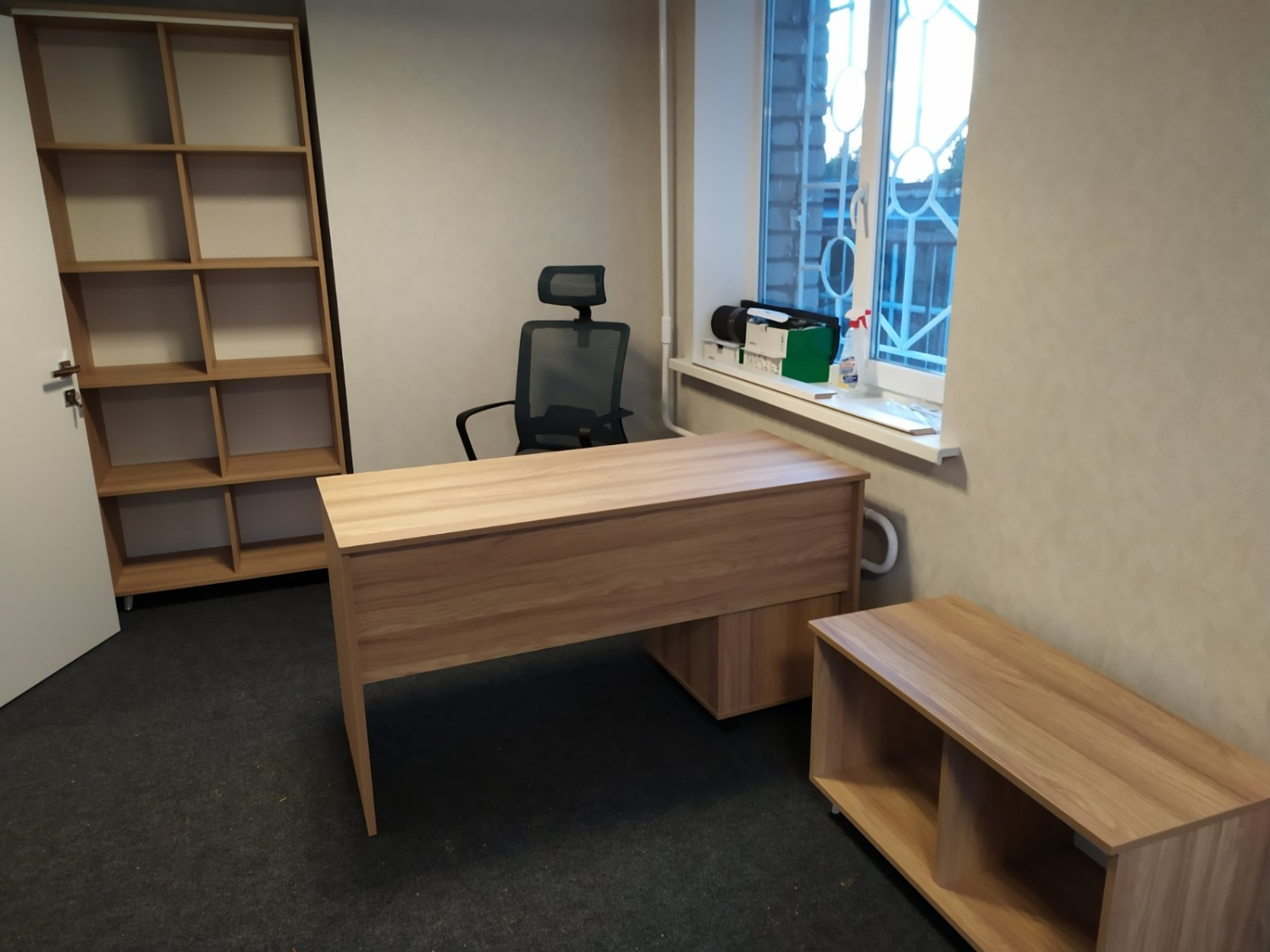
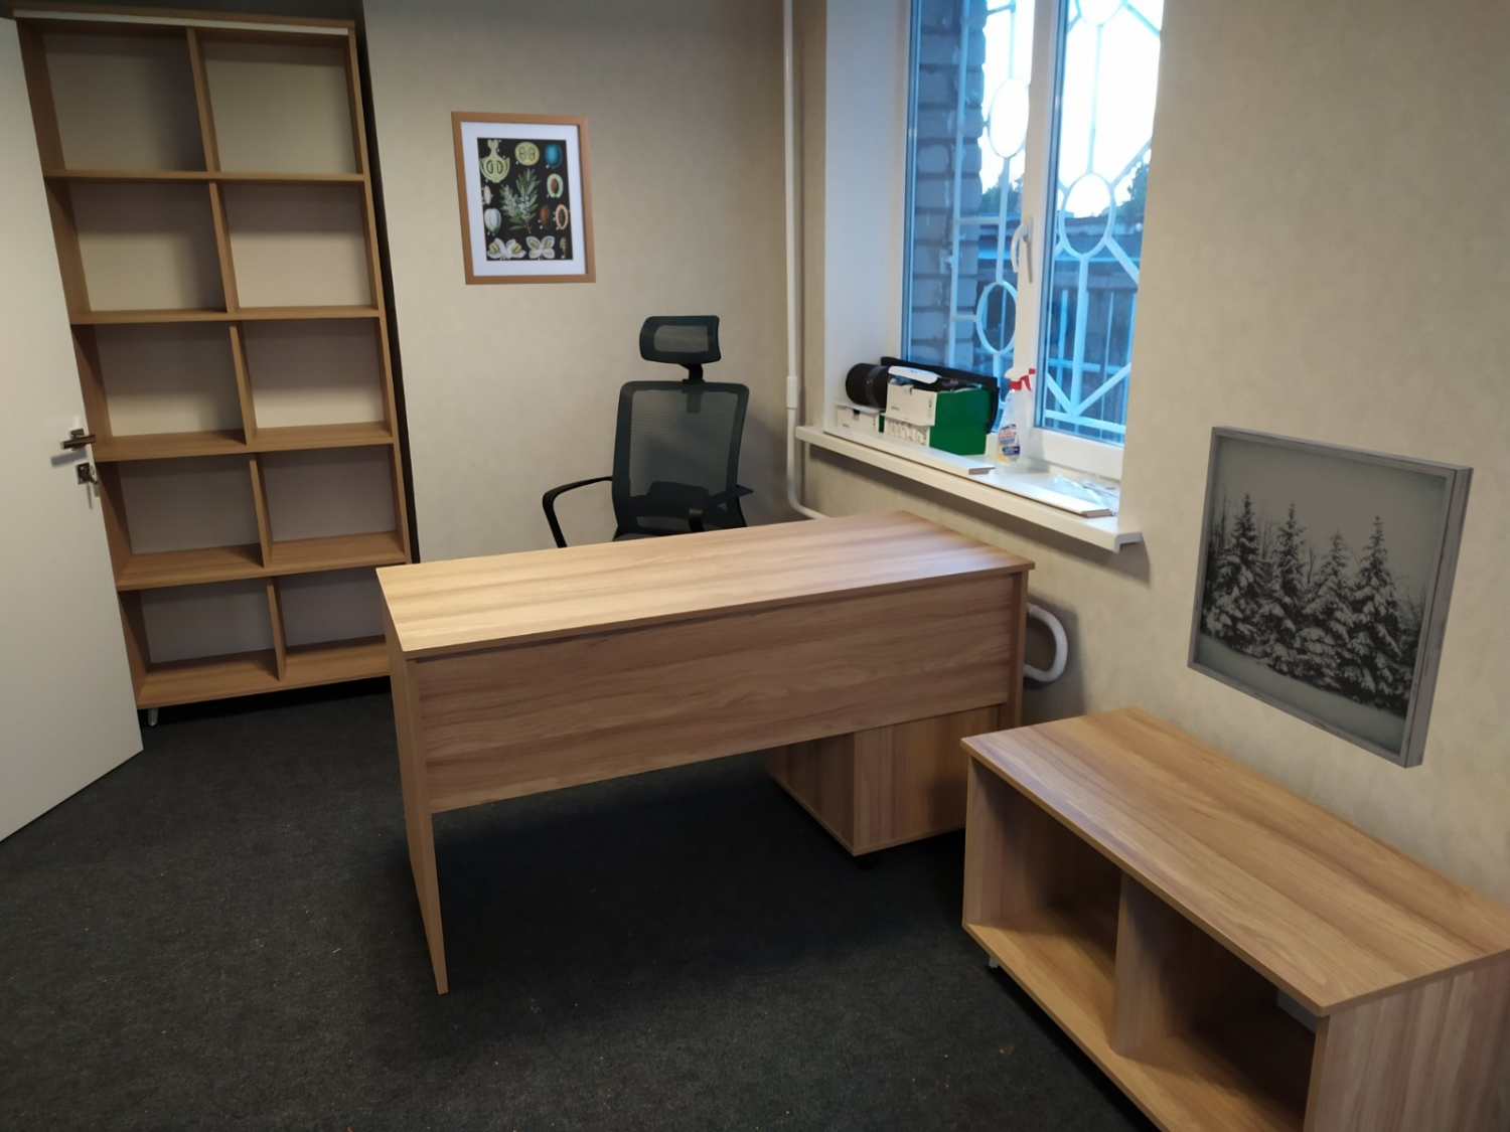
+ wall art (1309, 581)
+ wall art (526, 200)
